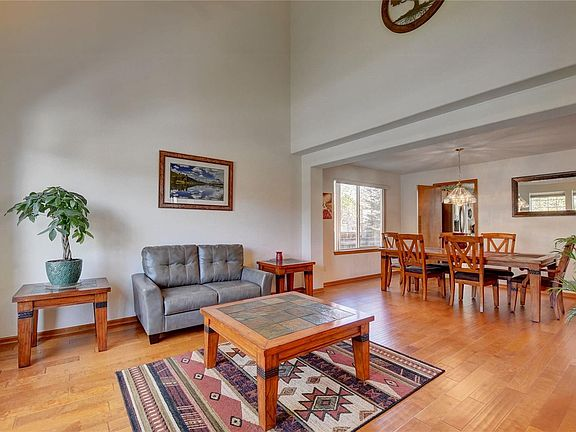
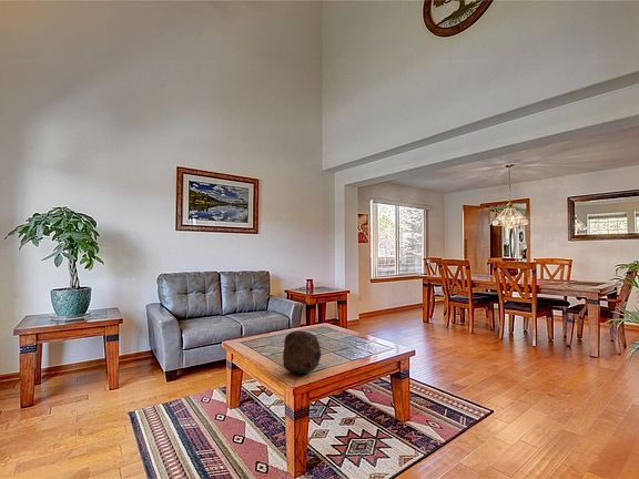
+ soccer ball (301, 351)
